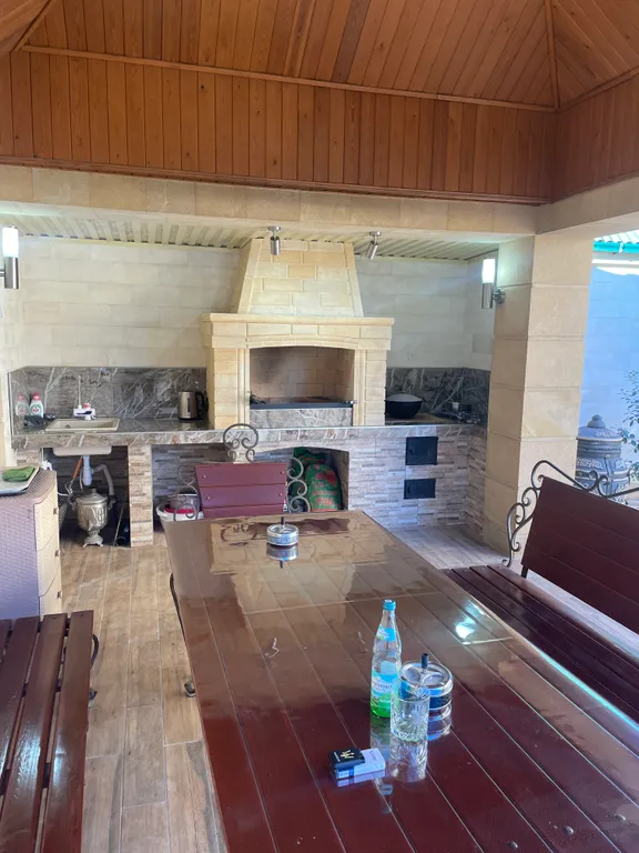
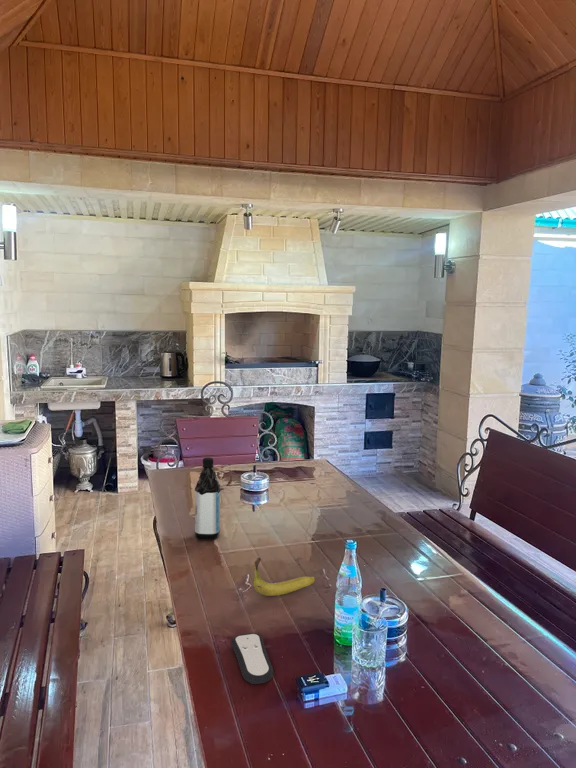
+ remote control (252, 657)
+ water bottle (207, 497)
+ banana (288, 580)
